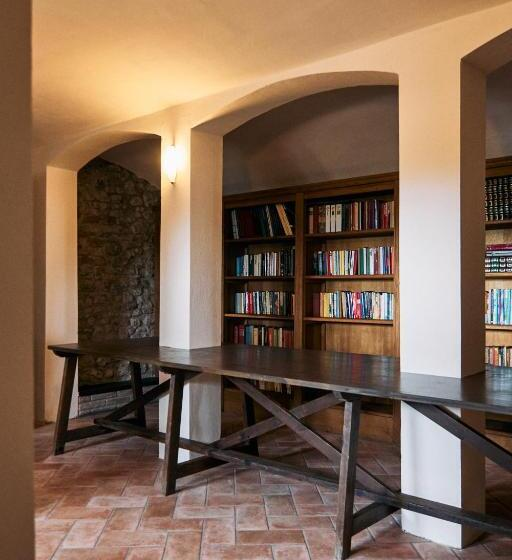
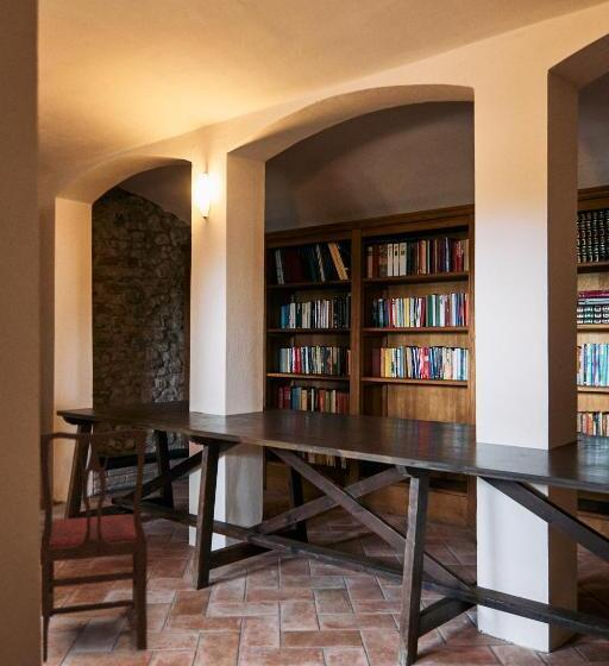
+ dining chair (93, 527)
